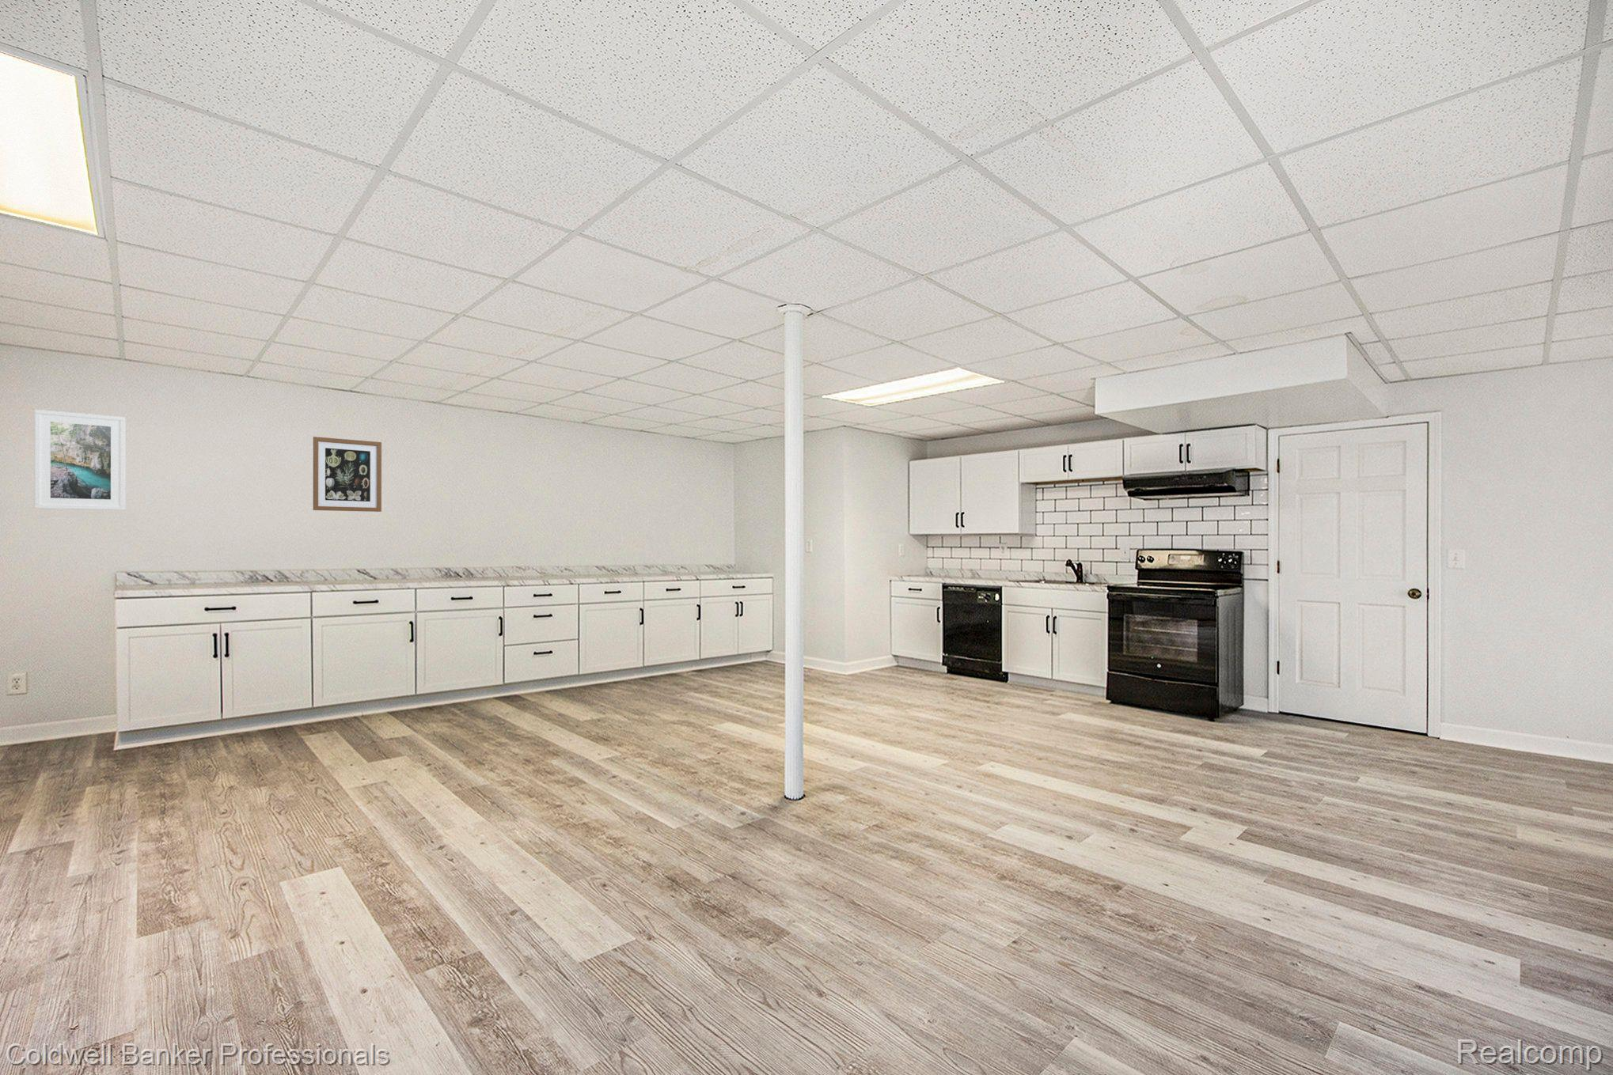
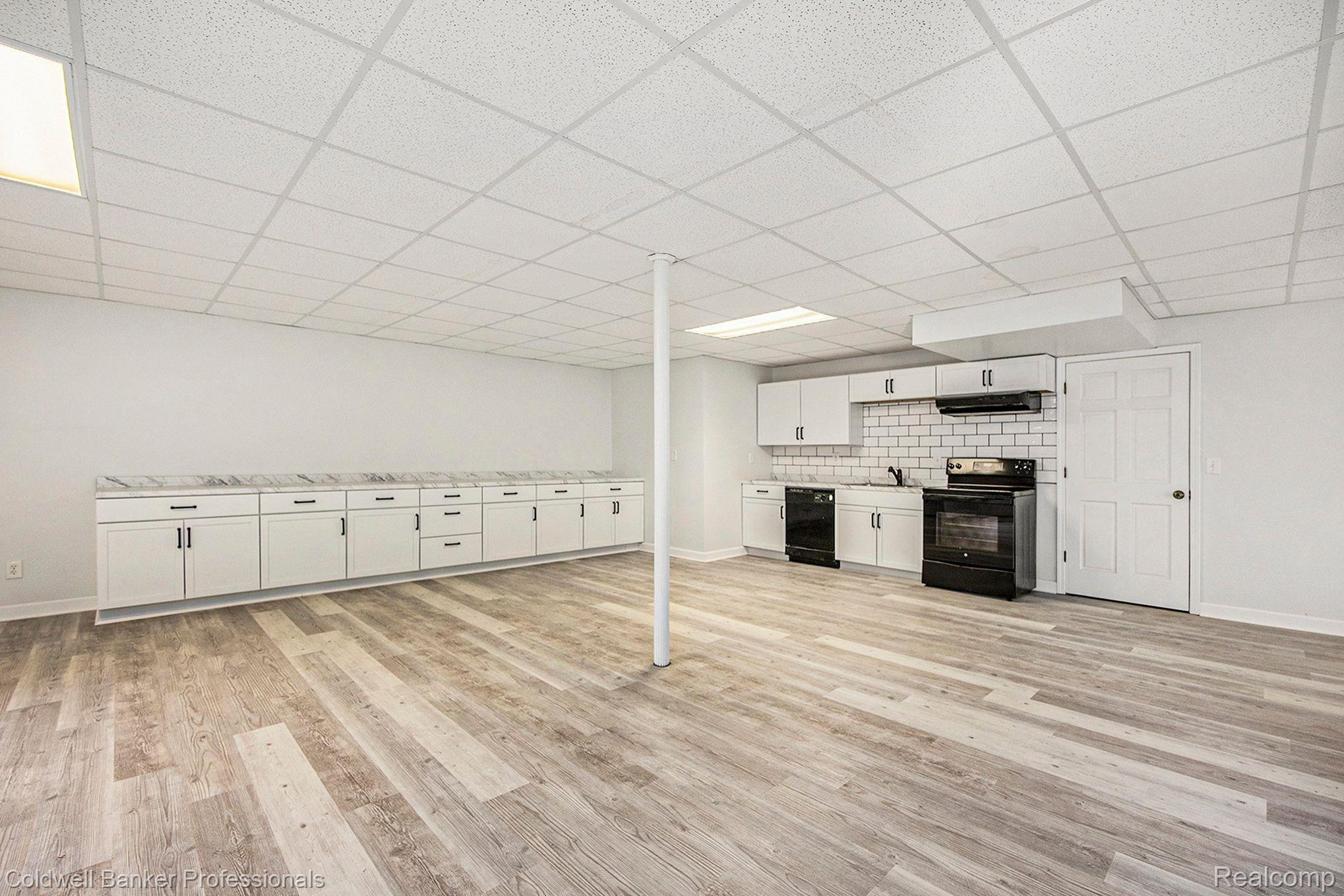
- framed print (80, 461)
- wall art (348, 475)
